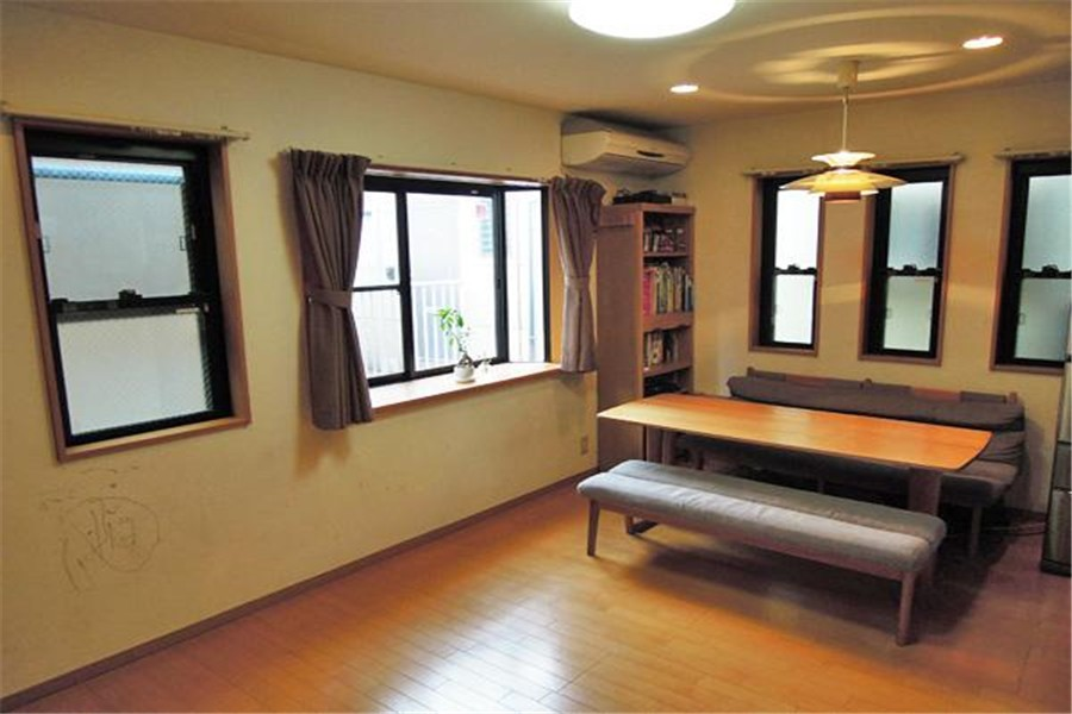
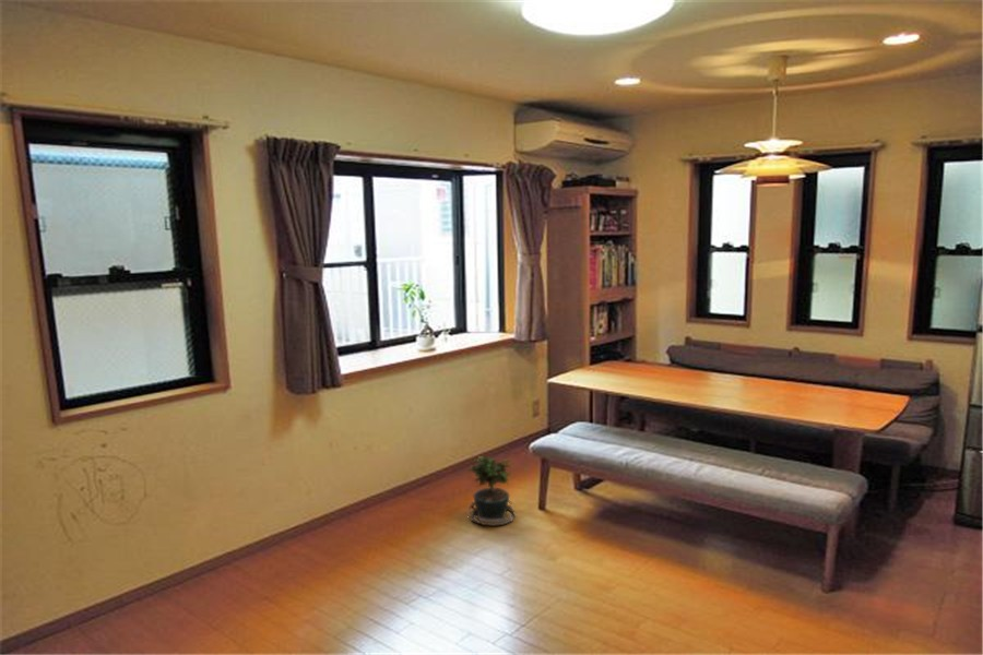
+ potted plant (488, 484)
